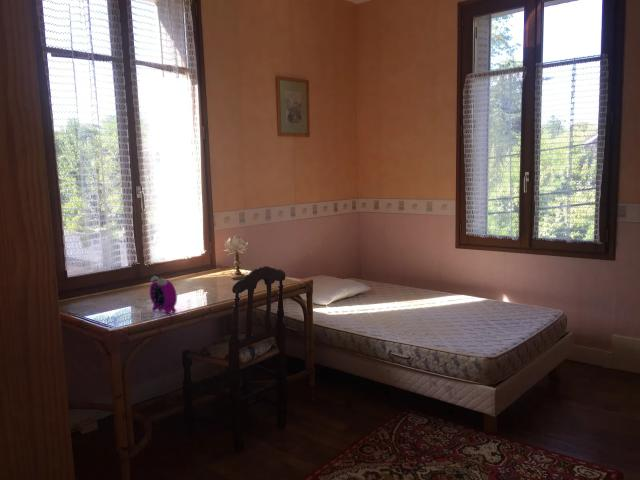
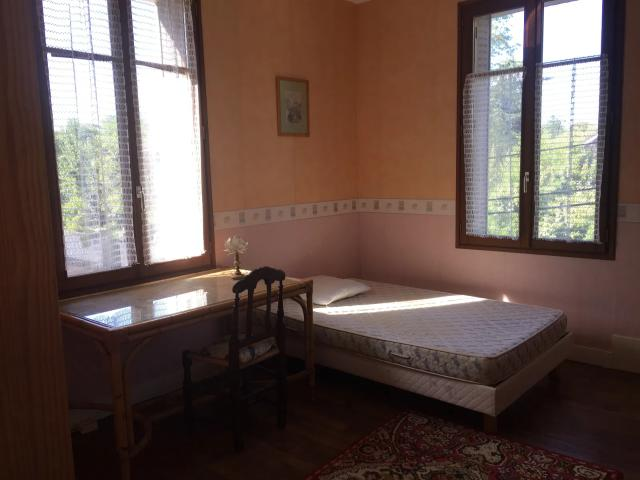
- alarm clock (162, 291)
